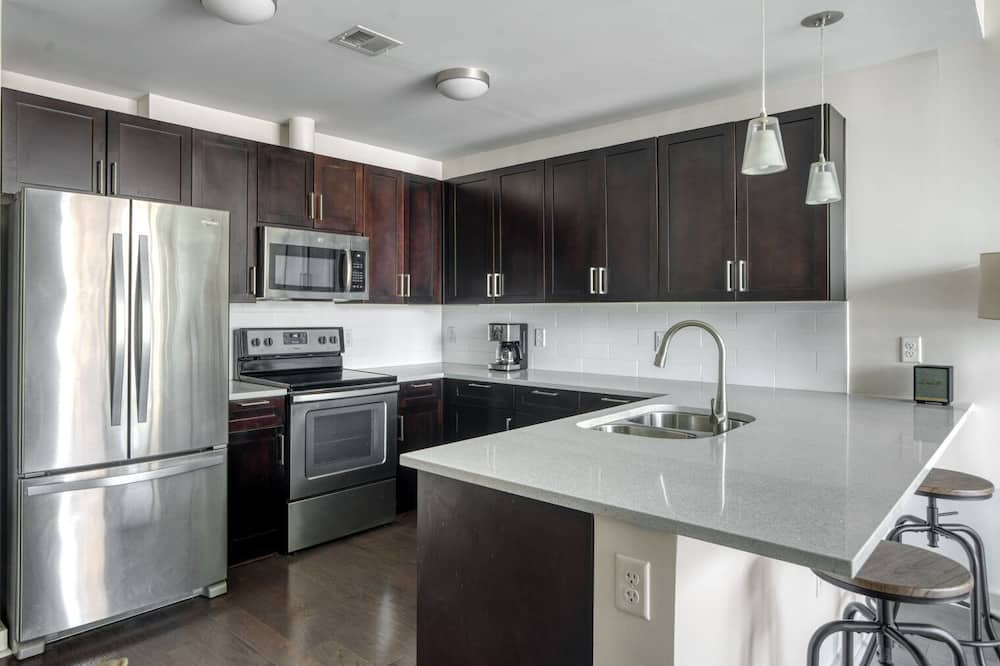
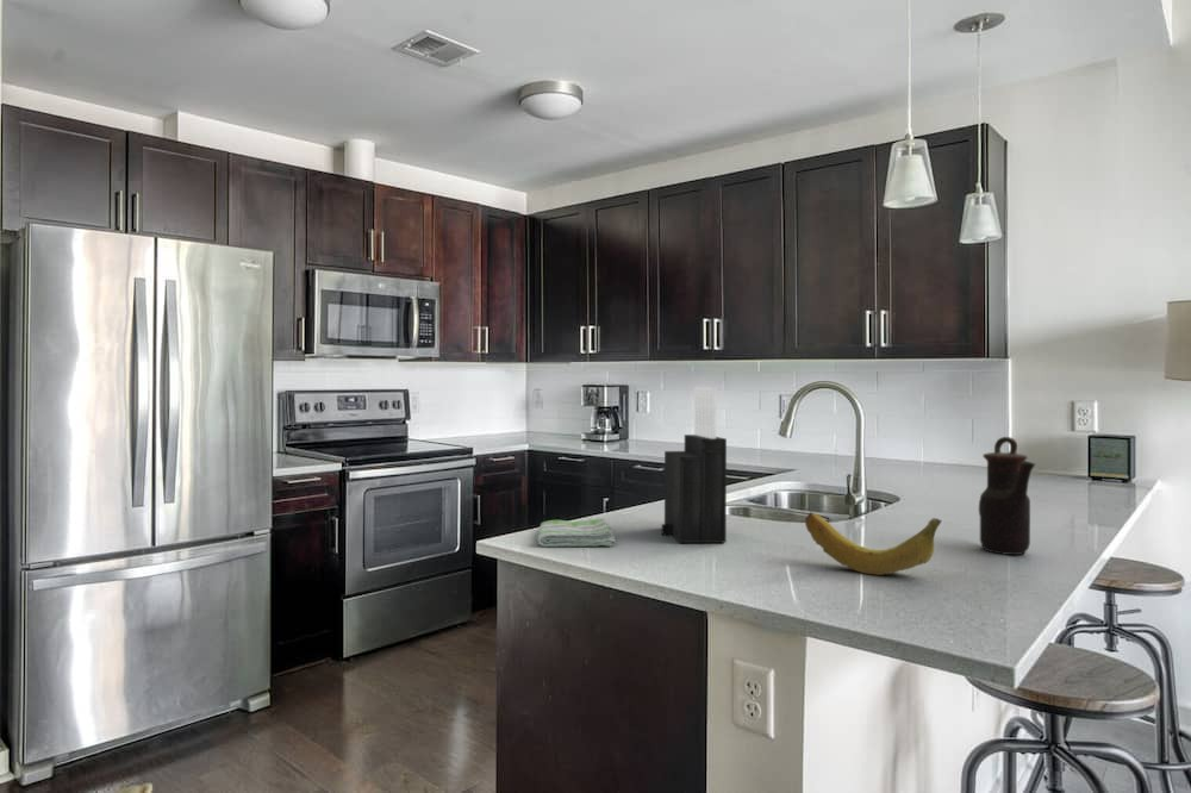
+ dish towel (574, 529)
+ fruit (866, 548)
+ teapot (1004, 493)
+ knife block (688, 461)
